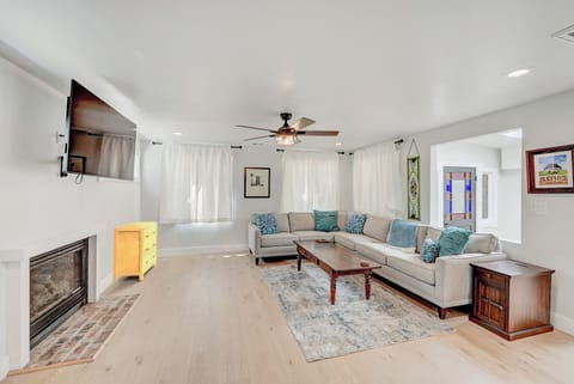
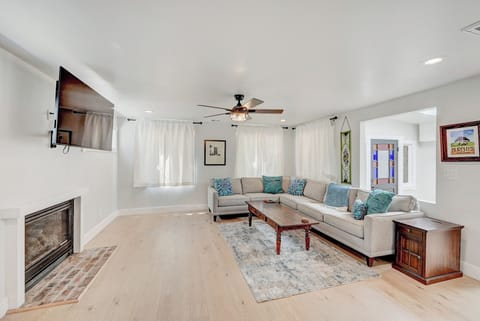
- dresser (138, 249)
